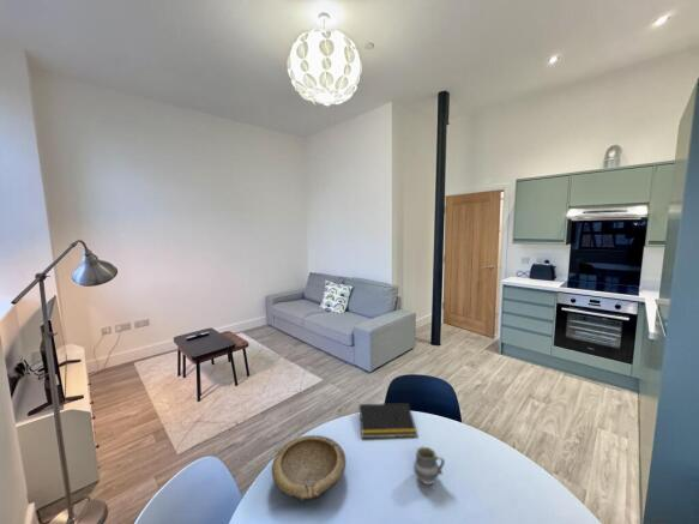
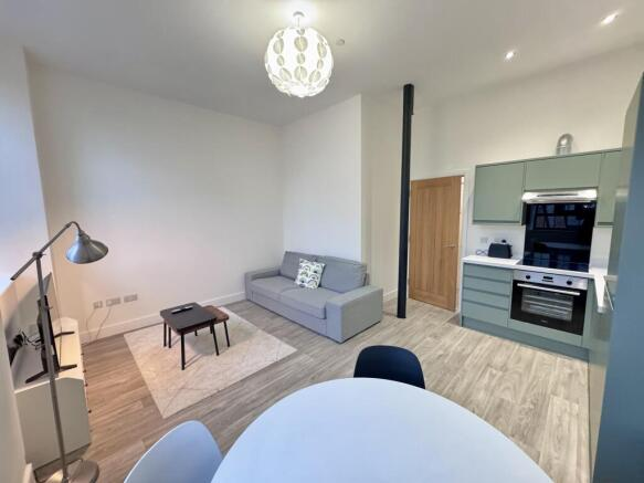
- bowl (309, 468)
- cup (428, 465)
- notepad (386, 418)
